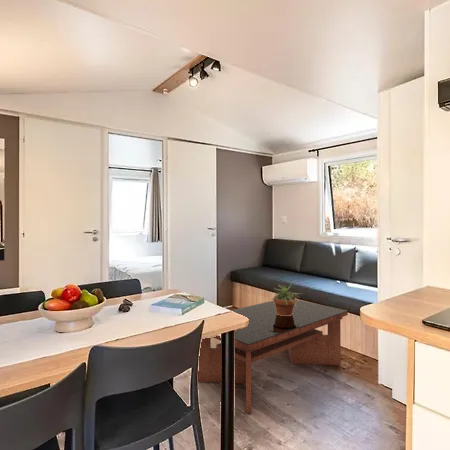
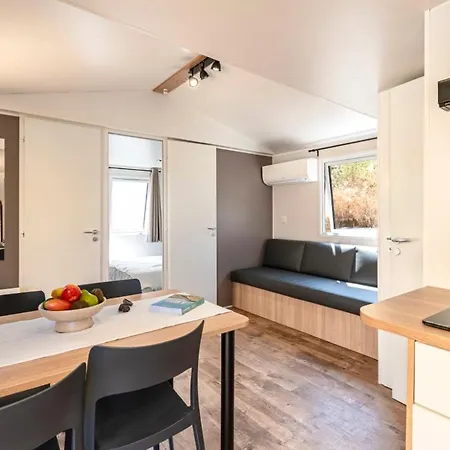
- coffee table (272, 343)
- potted plant (285, 299)
